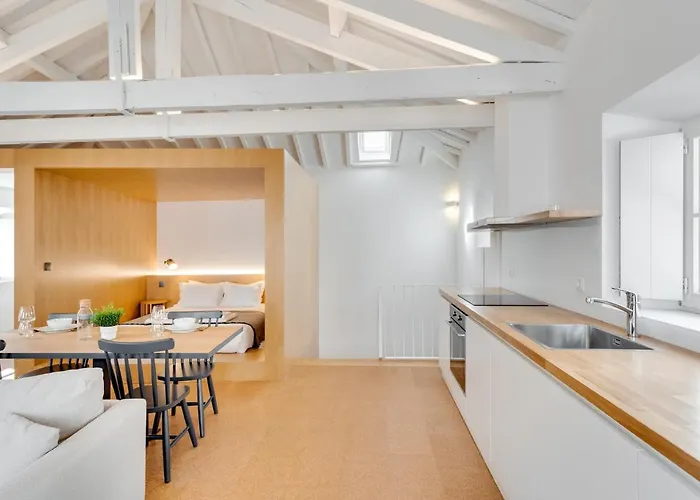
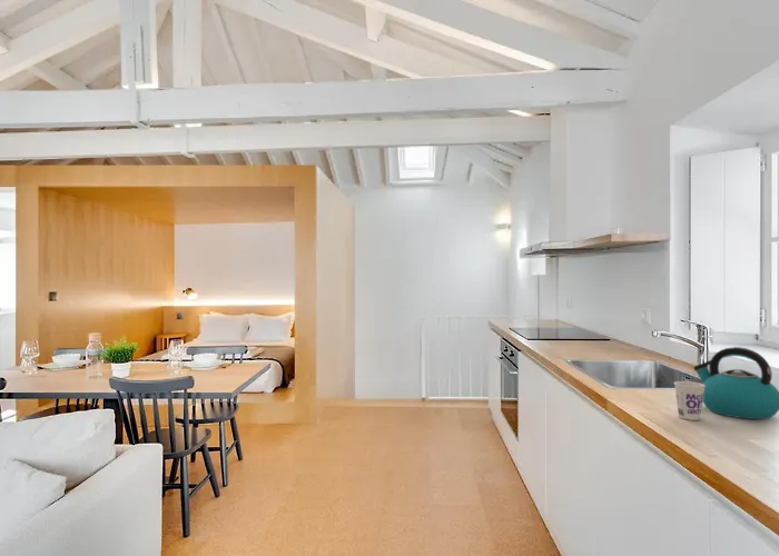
+ kettle (733, 378)
+ cup (689, 400)
